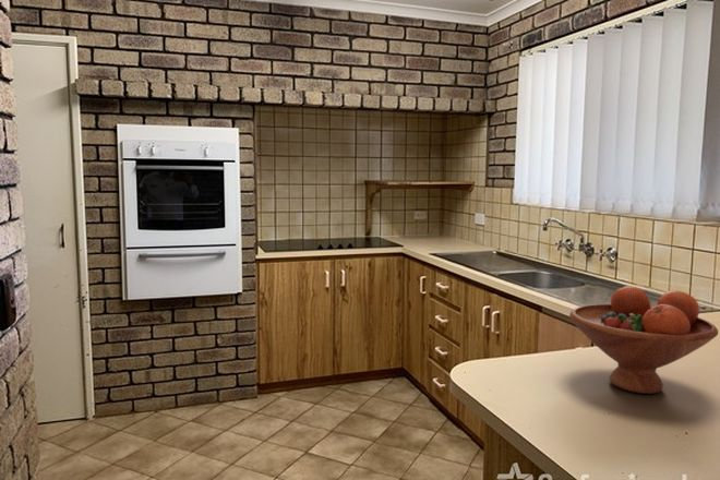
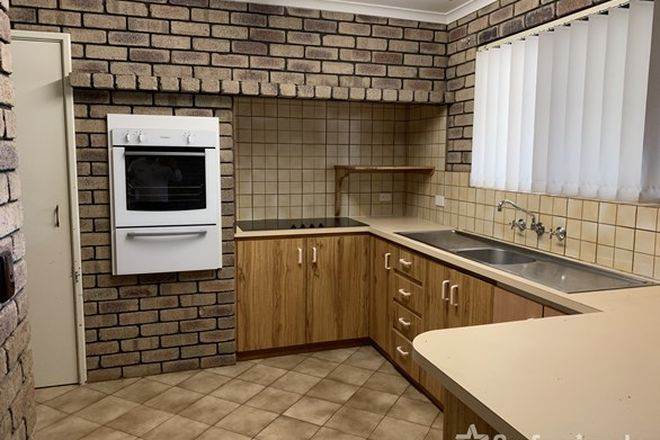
- fruit bowl (638, 339)
